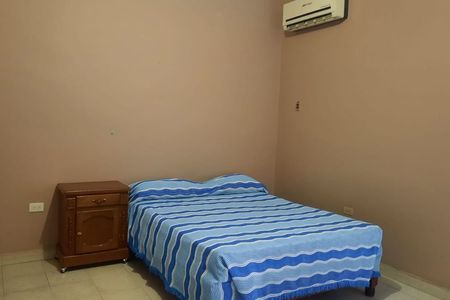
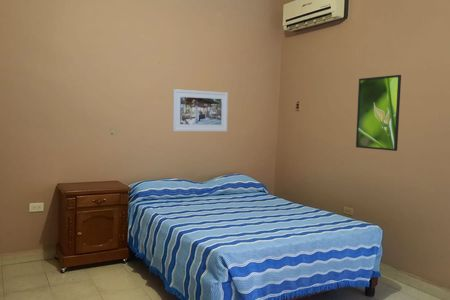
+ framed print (377, 113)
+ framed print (201, 111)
